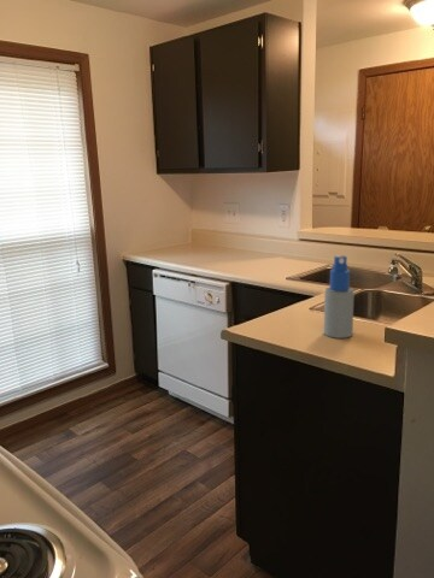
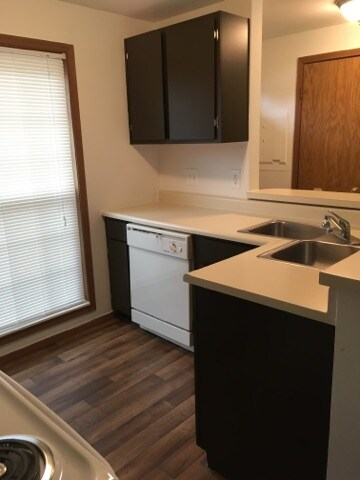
- spray bottle (339, 295)
